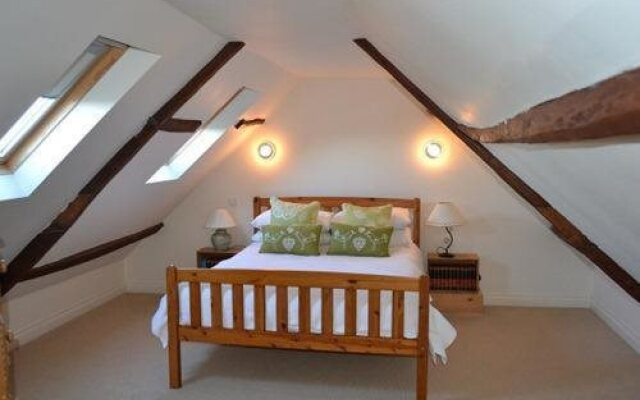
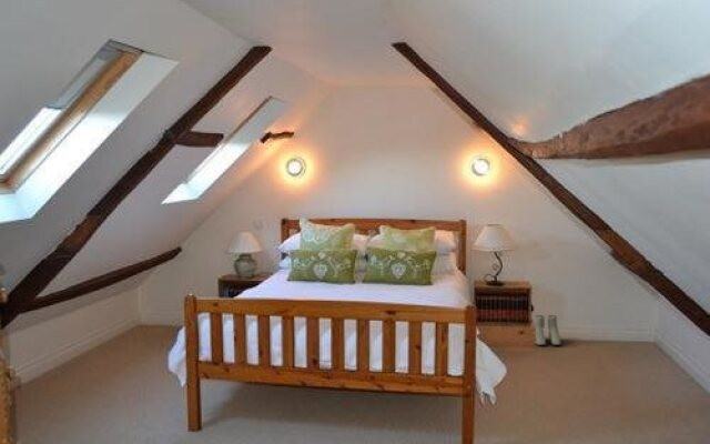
+ boots (549, 330)
